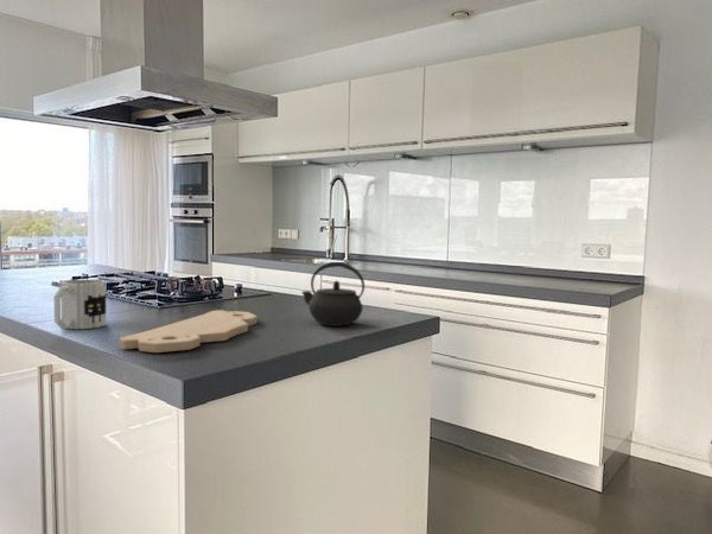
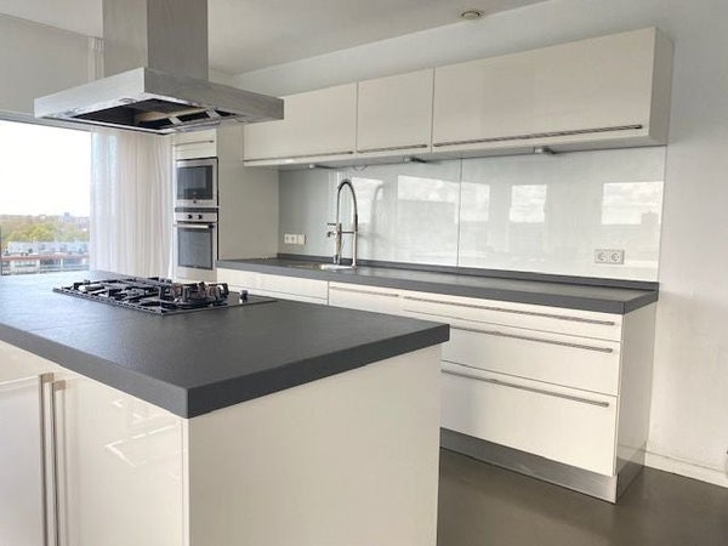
- mug (77, 304)
- kettle (332, 292)
- cutting board (204, 329)
